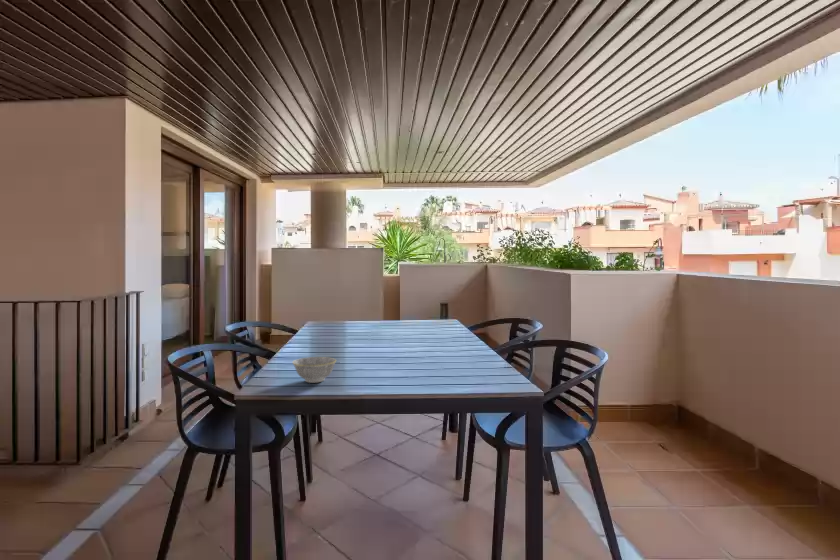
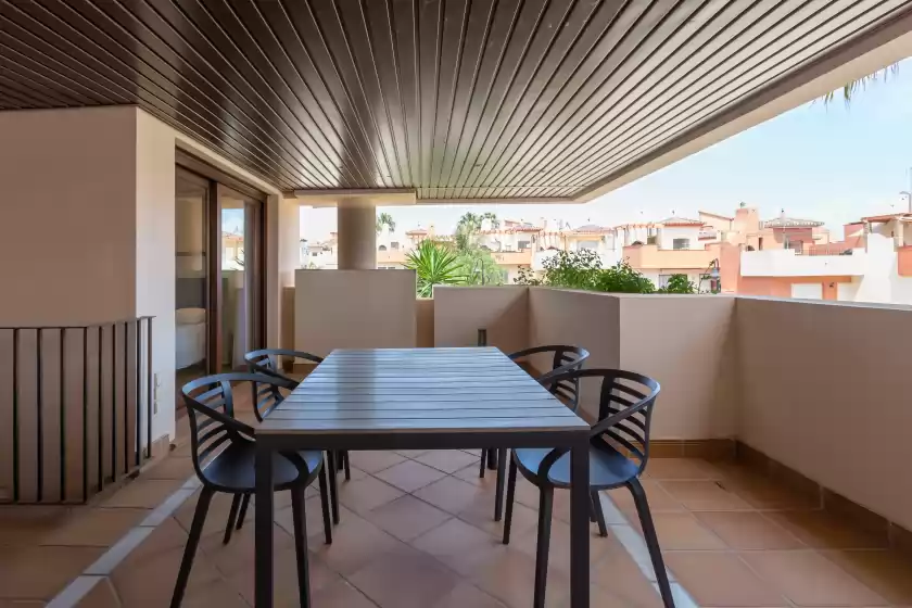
- bowl (314, 370)
